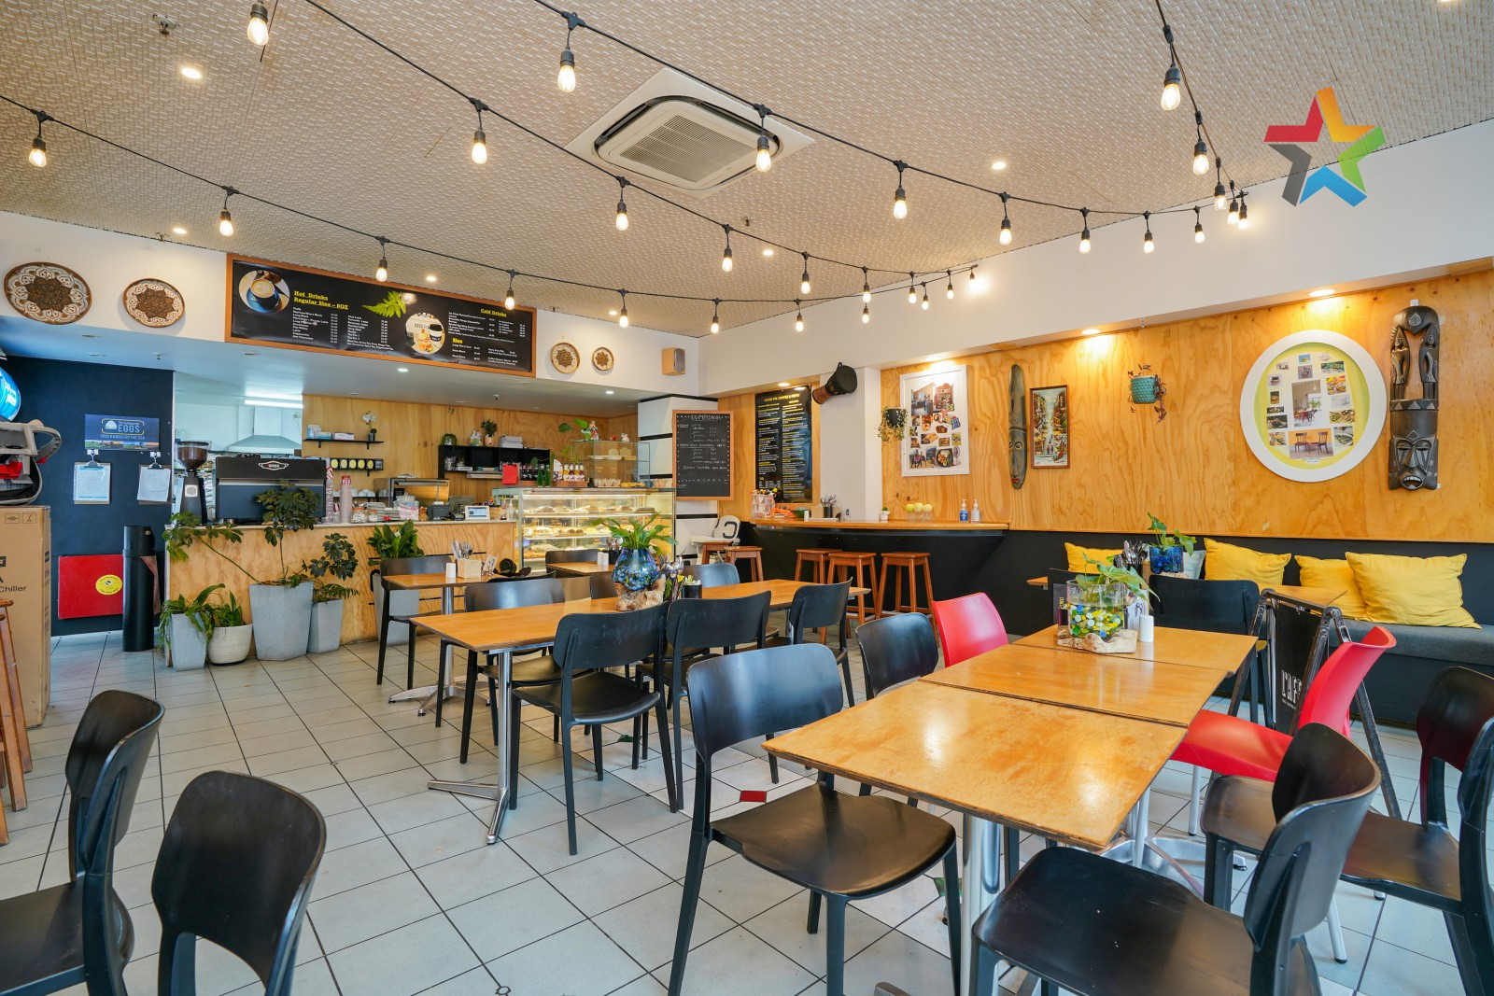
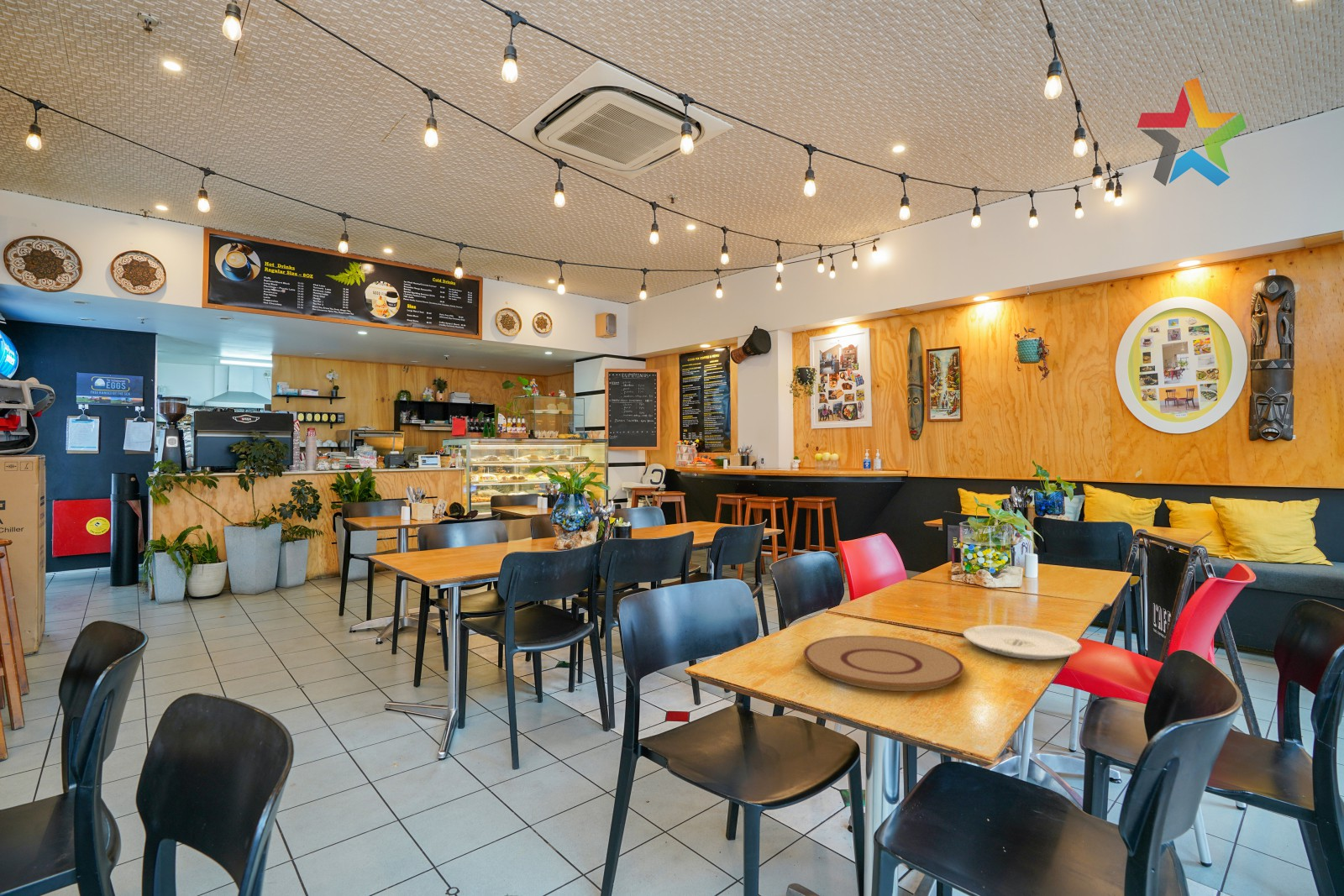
+ plate (880, 661)
+ plate (1020, 642)
